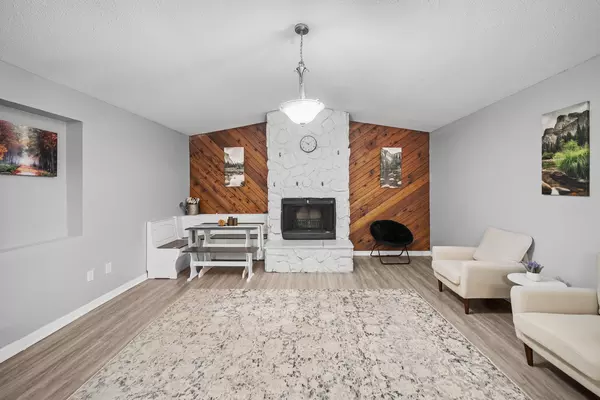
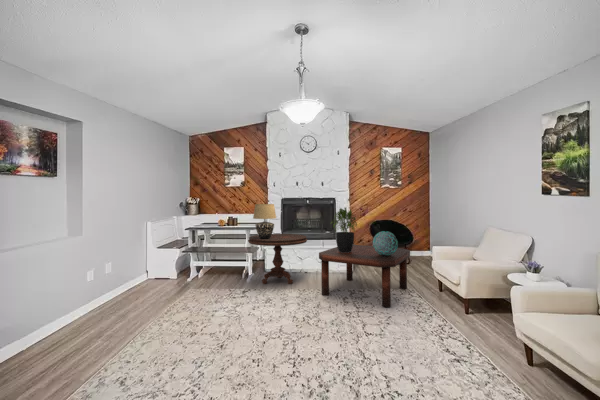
+ table lamp (264, 221)
+ potted plant (346, 229)
+ side table (278, 258)
+ coffee table (365, 265)
+ decorative sphere (385, 243)
